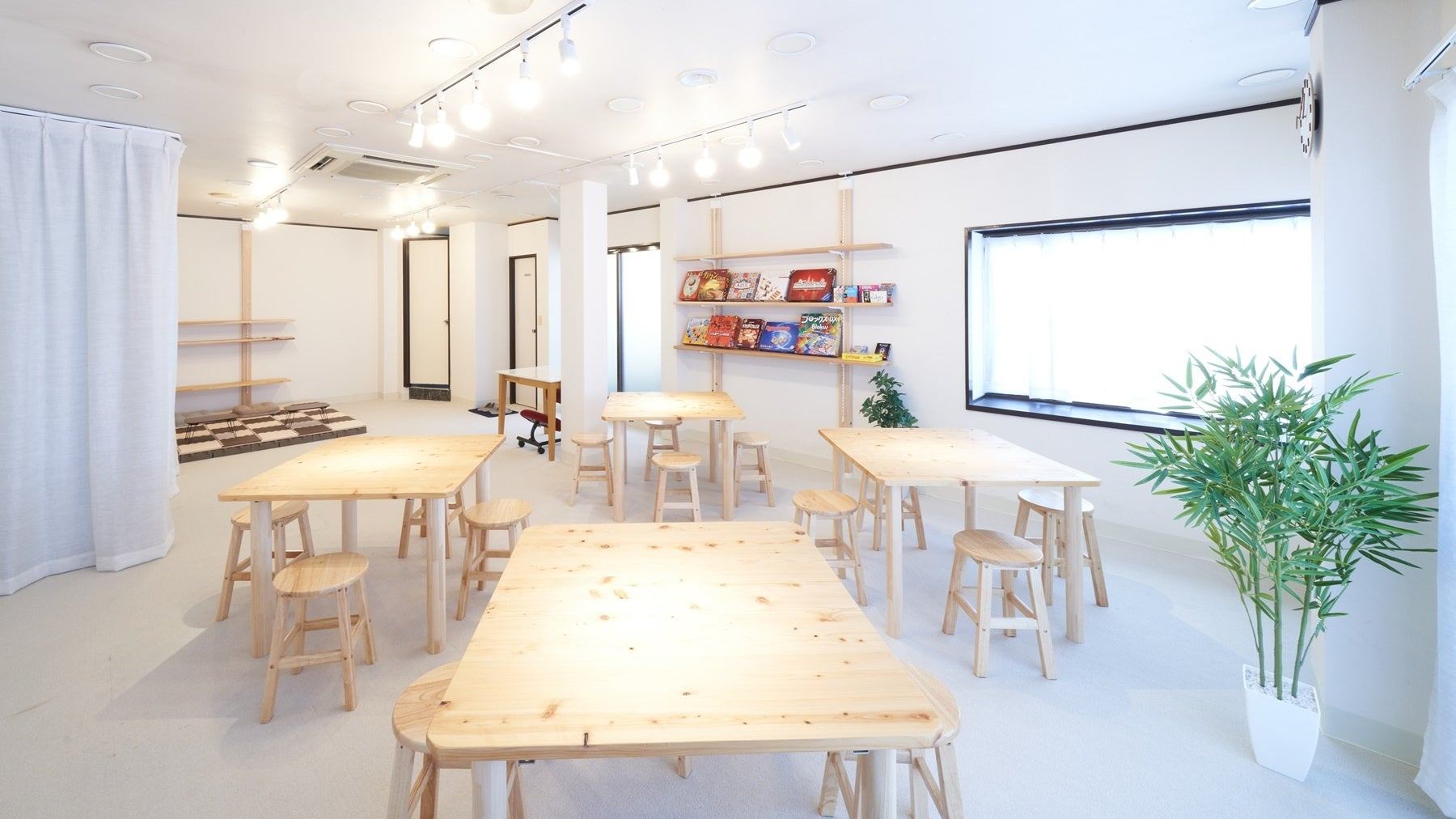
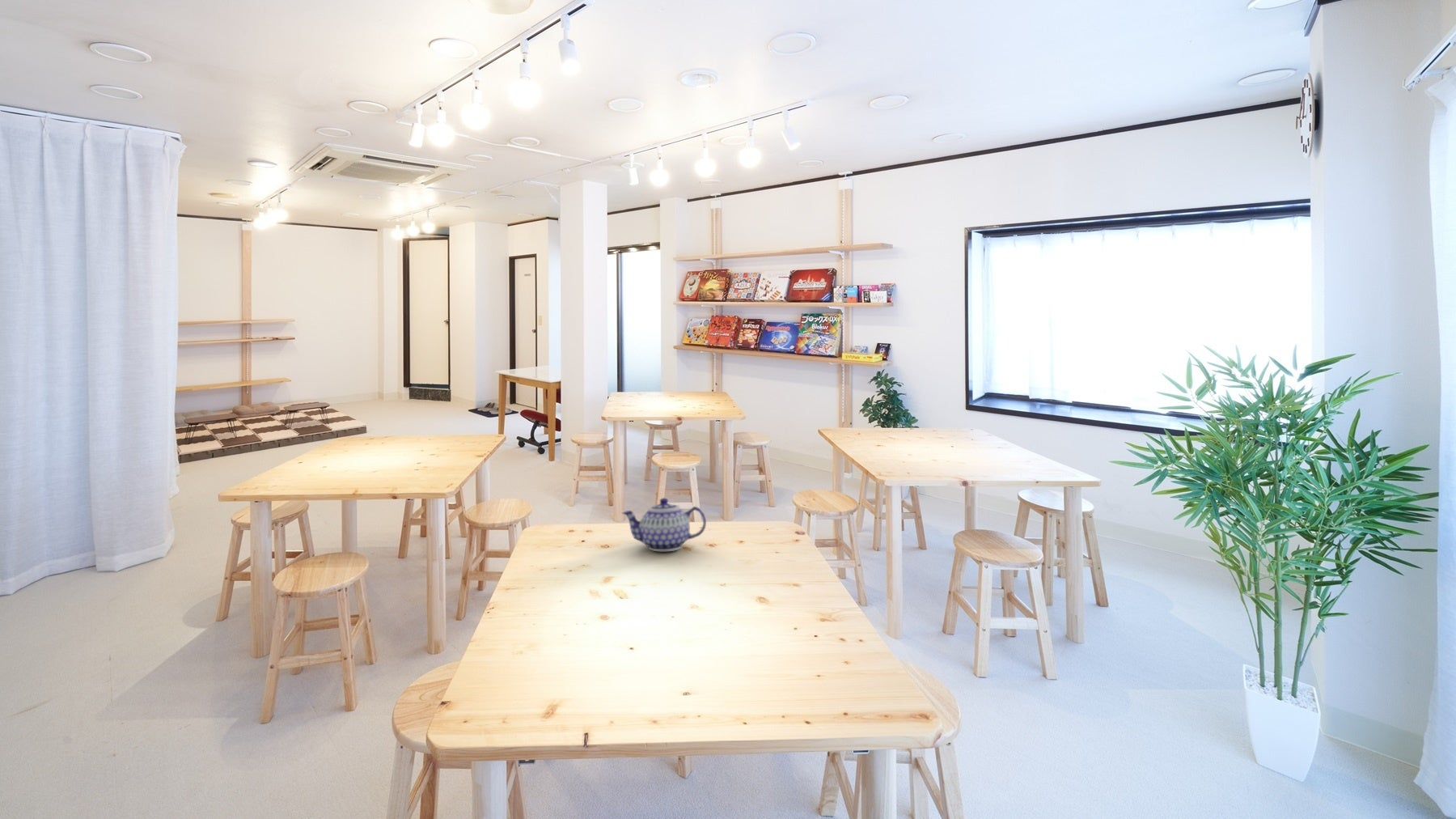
+ teapot (664, 523)
